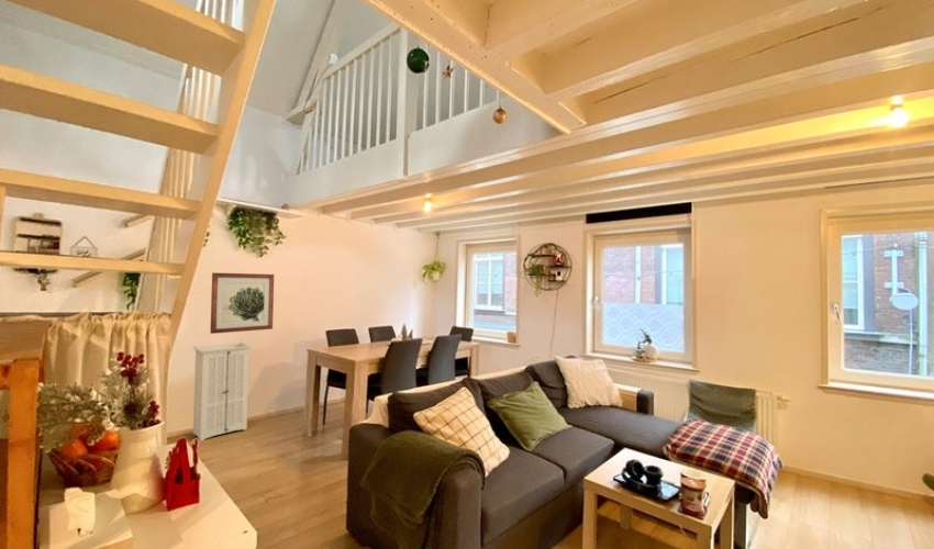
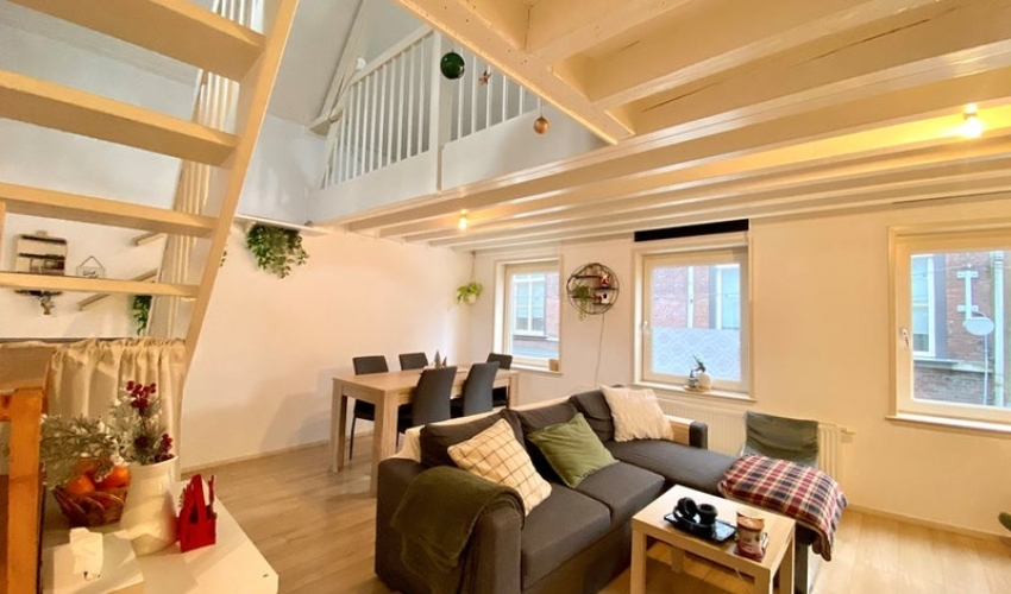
- wall art (243, 302)
- storage cabinet (222, 388)
